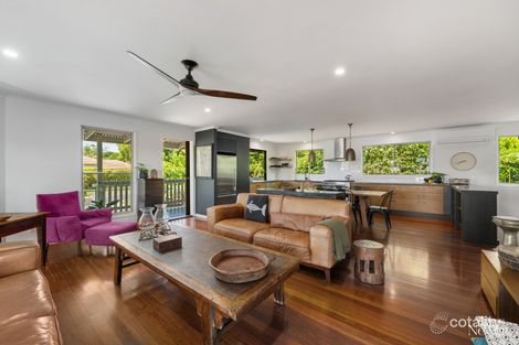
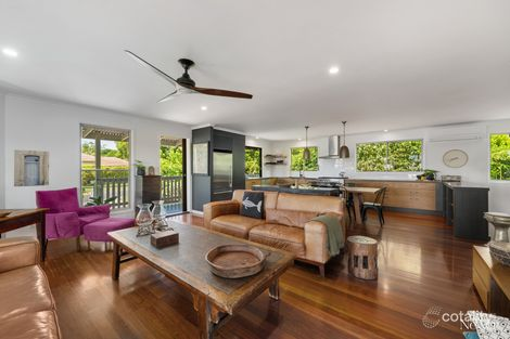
+ wall art (31, 168)
